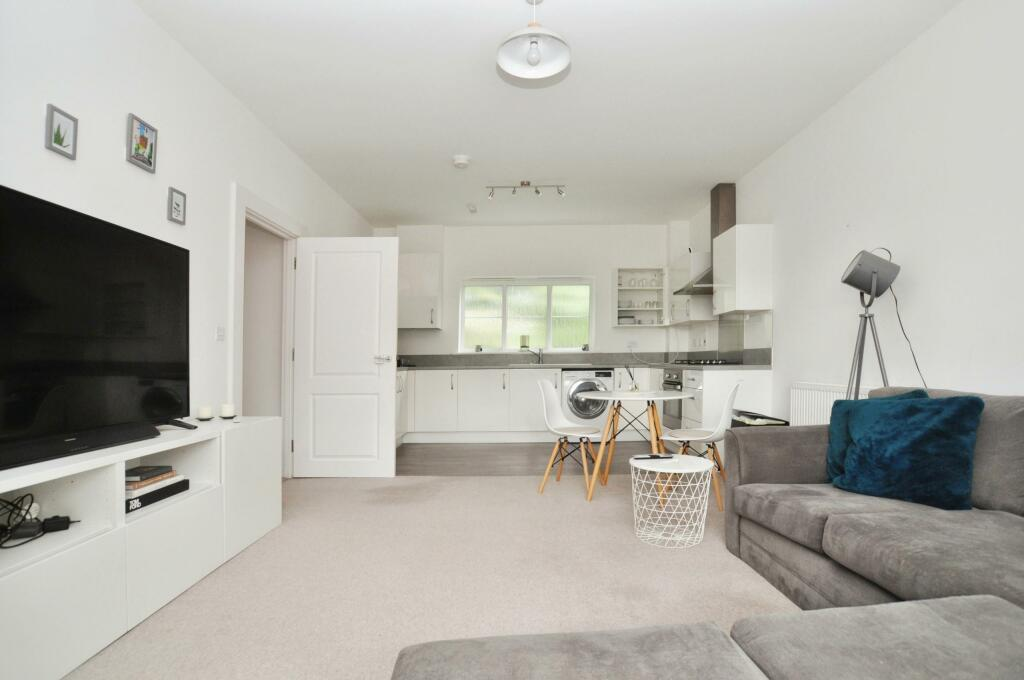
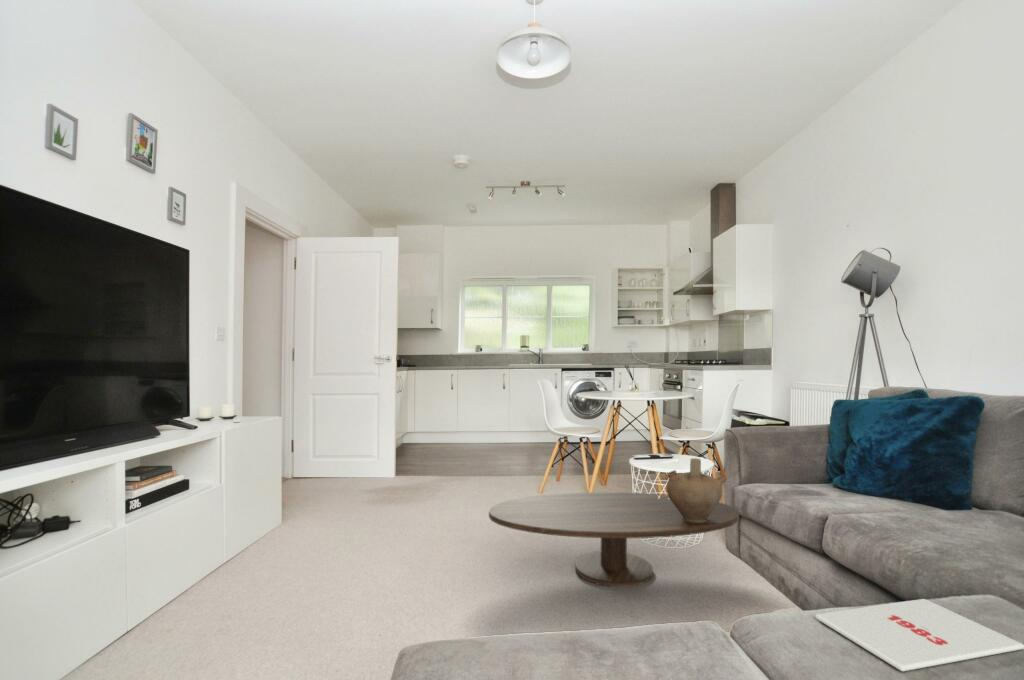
+ jug (696, 488)
+ magazine (914, 630)
+ coffee table (613, 540)
